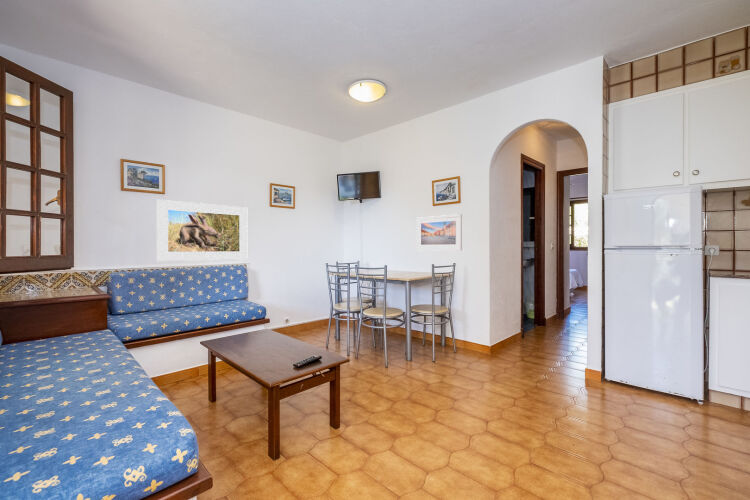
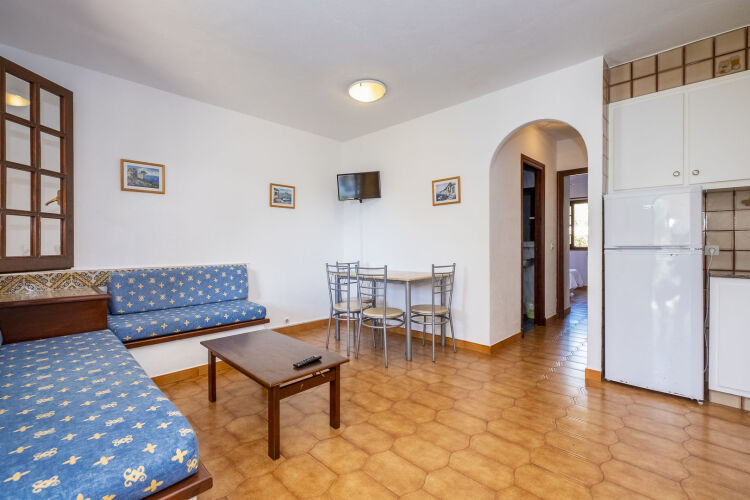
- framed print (437, 233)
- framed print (206, 232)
